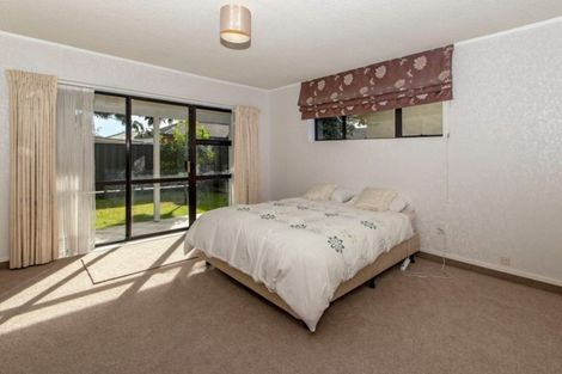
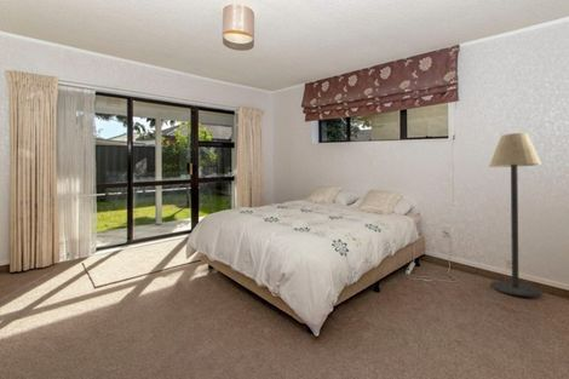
+ floor lamp (515, 212)
